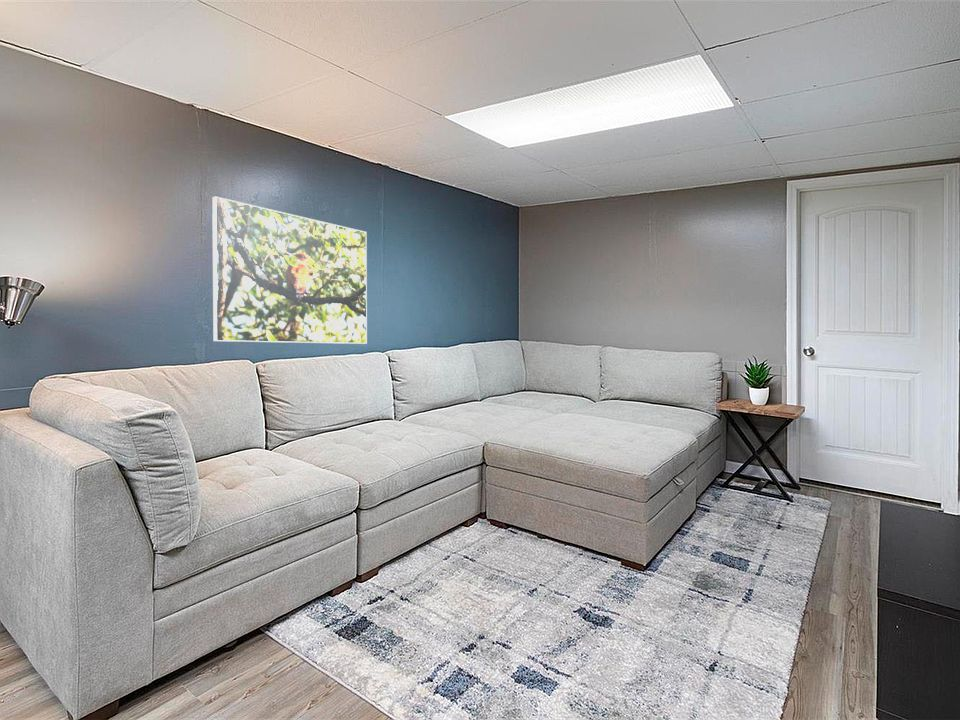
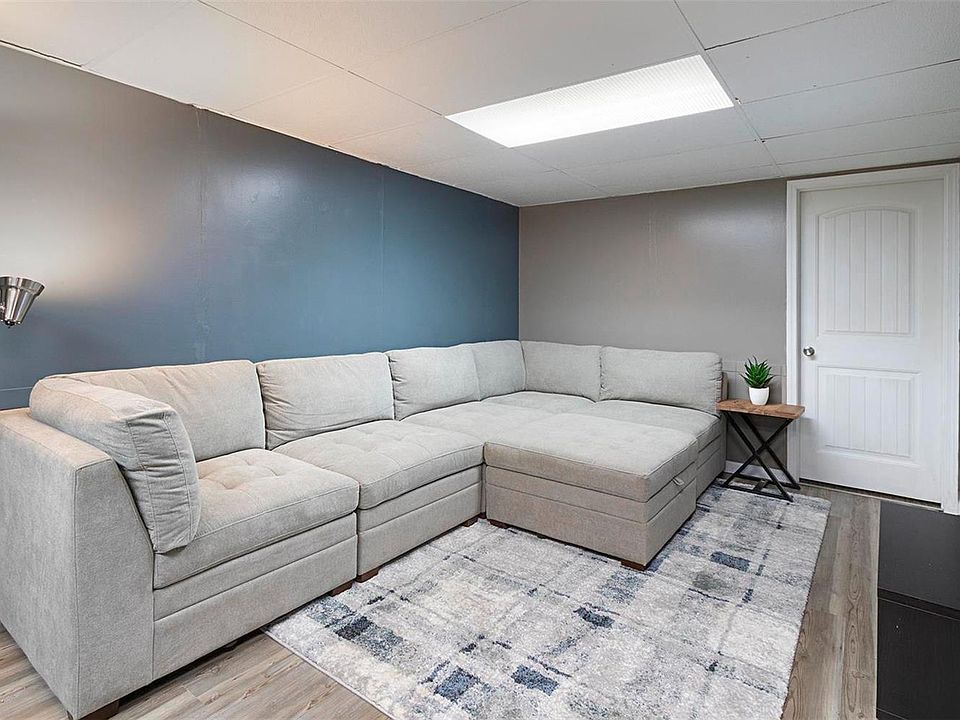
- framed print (299, 279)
